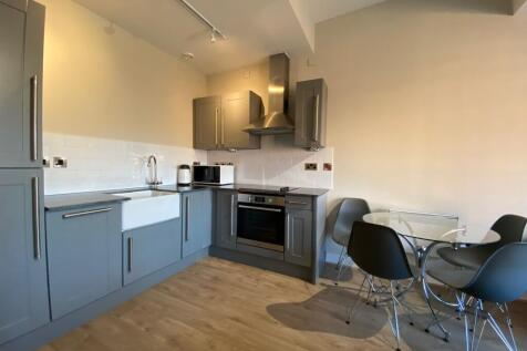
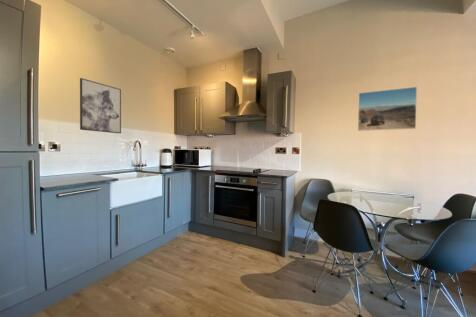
+ wall art (102, 107)
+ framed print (385, 110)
